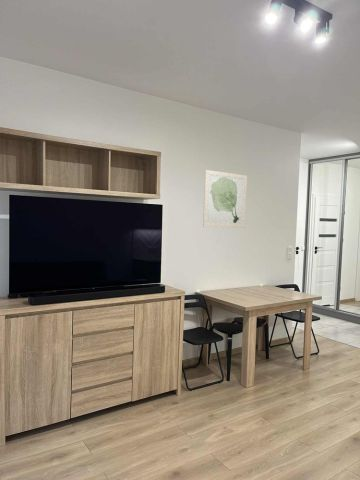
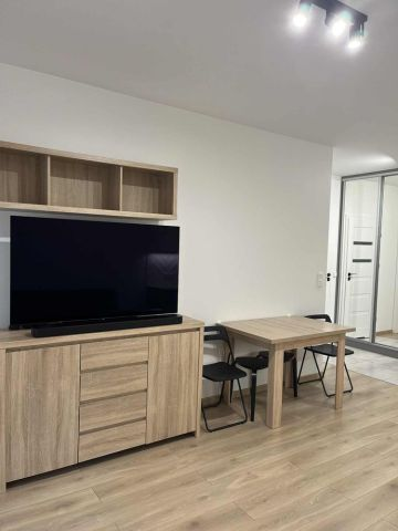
- wall art (225, 200)
